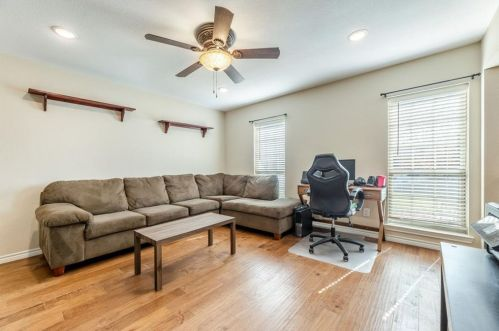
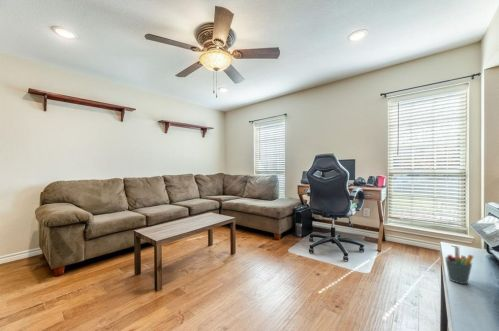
+ pen holder (458, 265)
